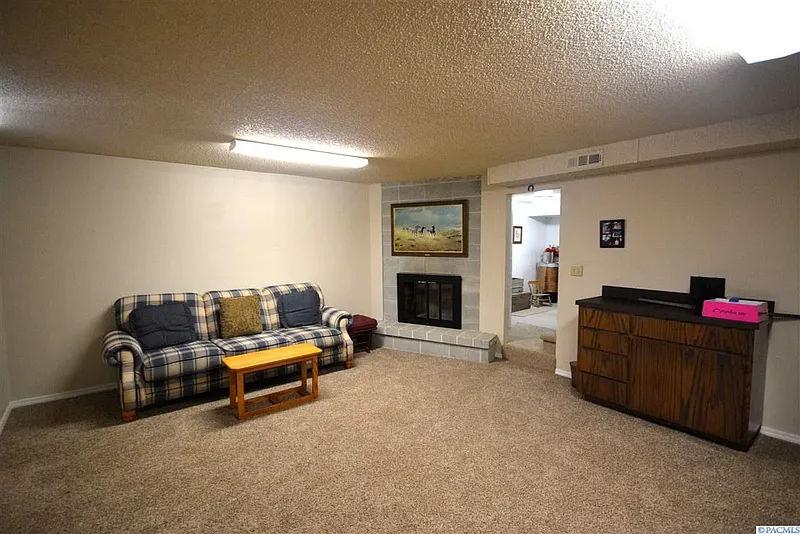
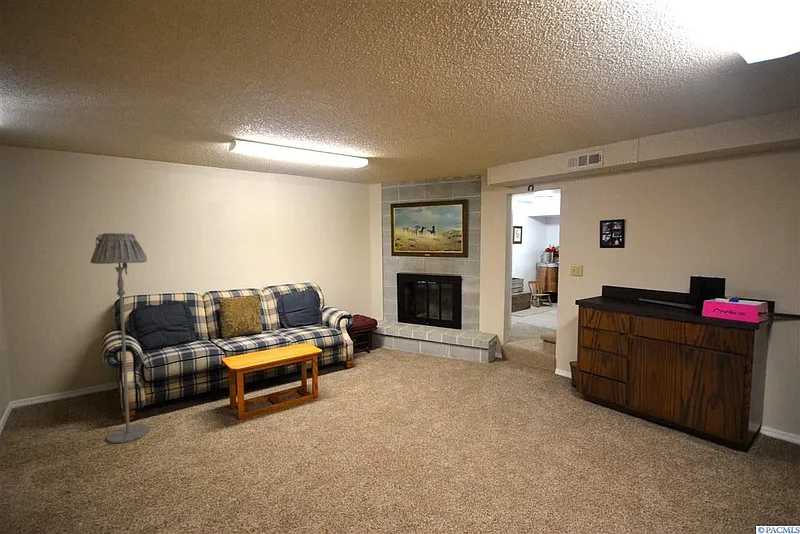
+ floor lamp (123, 335)
